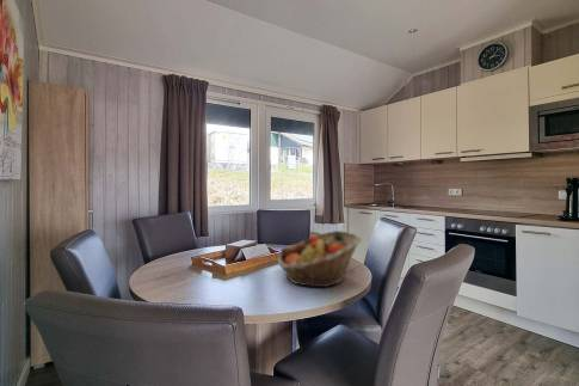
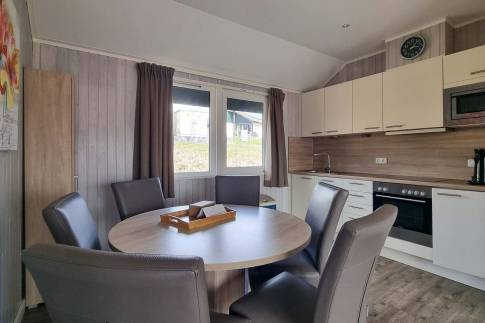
- fruit basket (318, 255)
